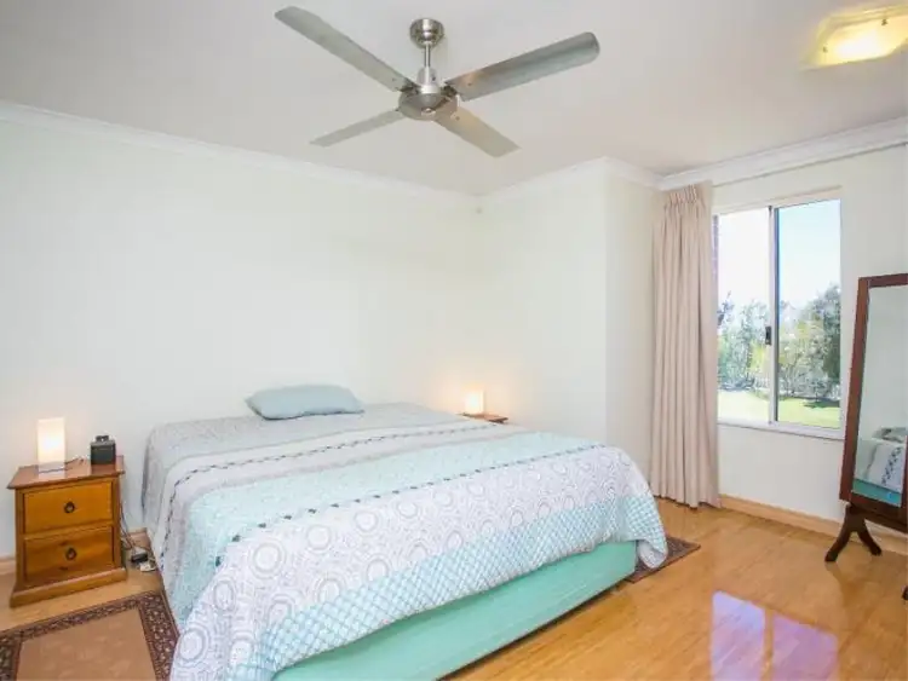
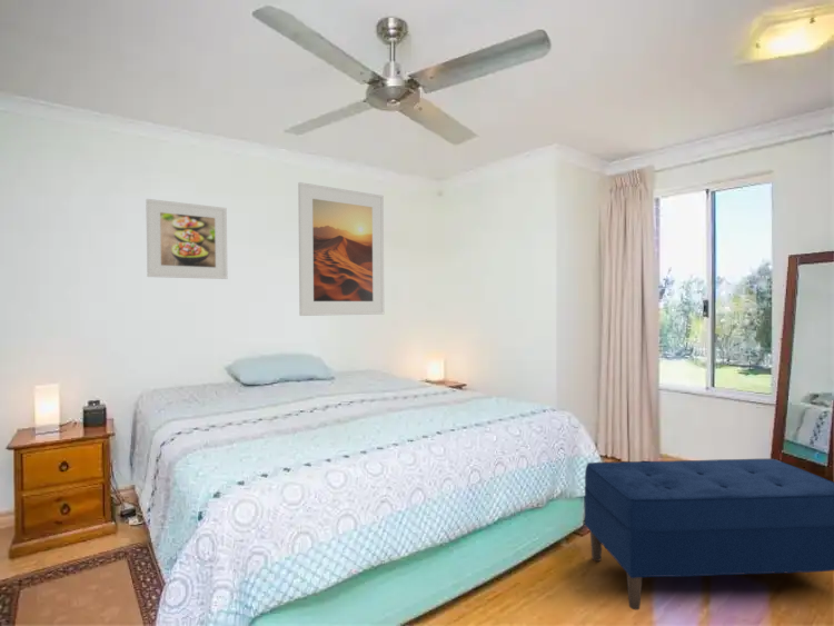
+ bench (711, 527)
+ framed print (188, 240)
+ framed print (344, 251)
